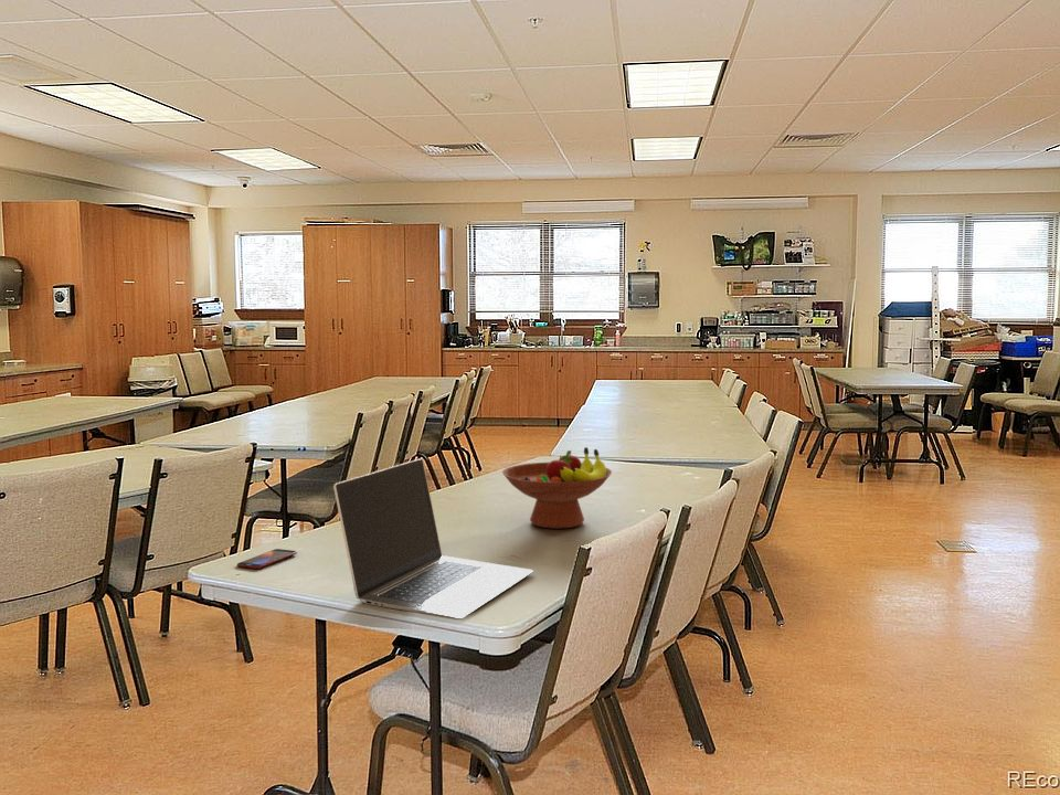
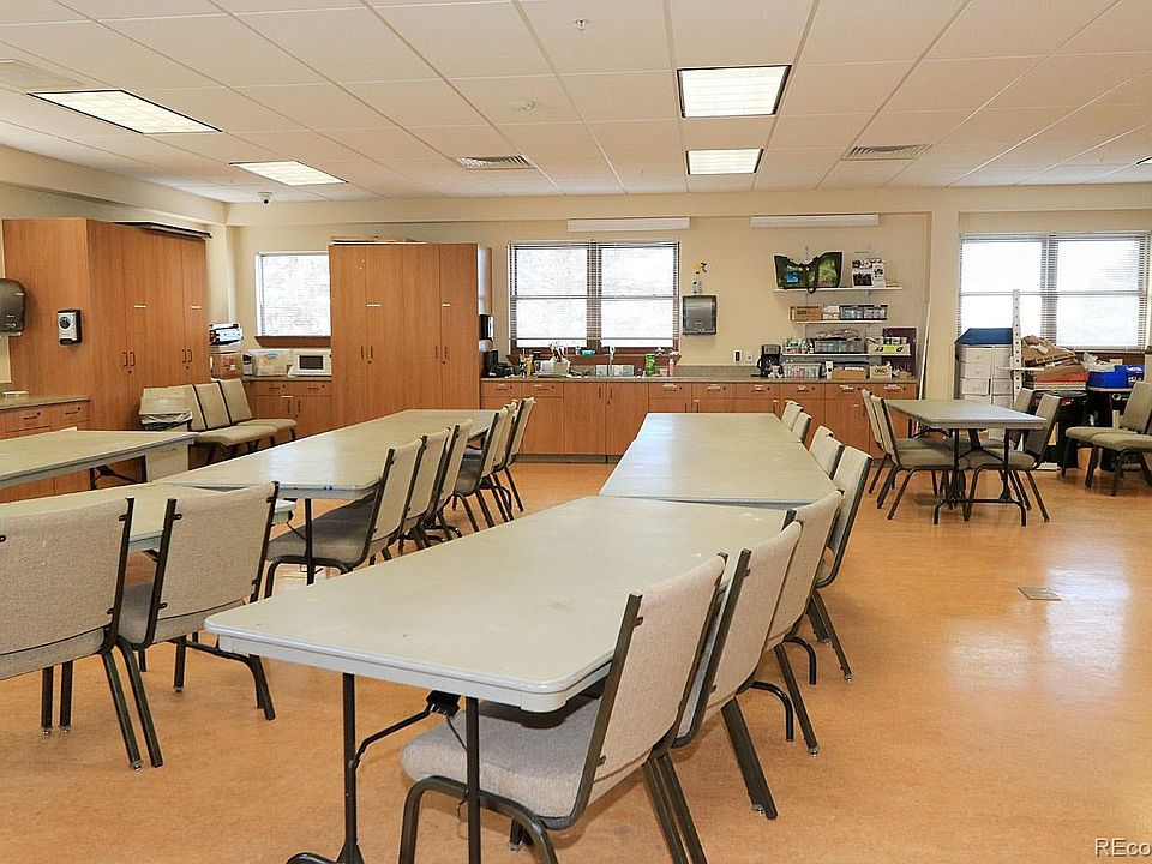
- fruit bowl (556, 487)
- laptop (436, 530)
- smartphone (267, 558)
